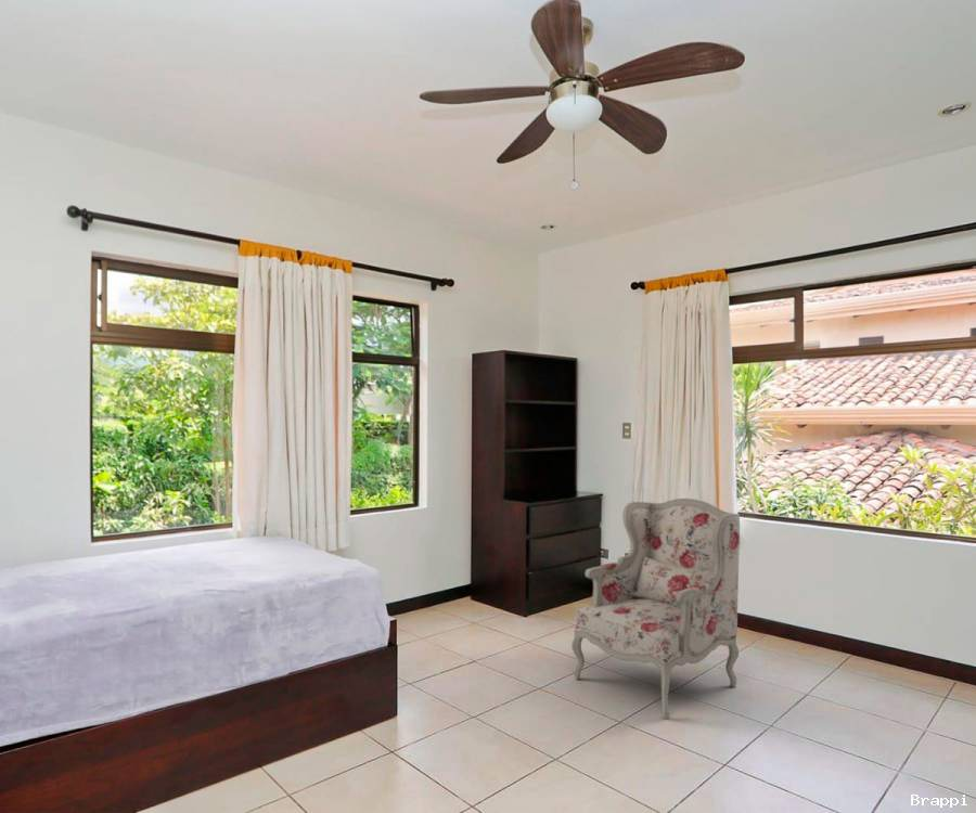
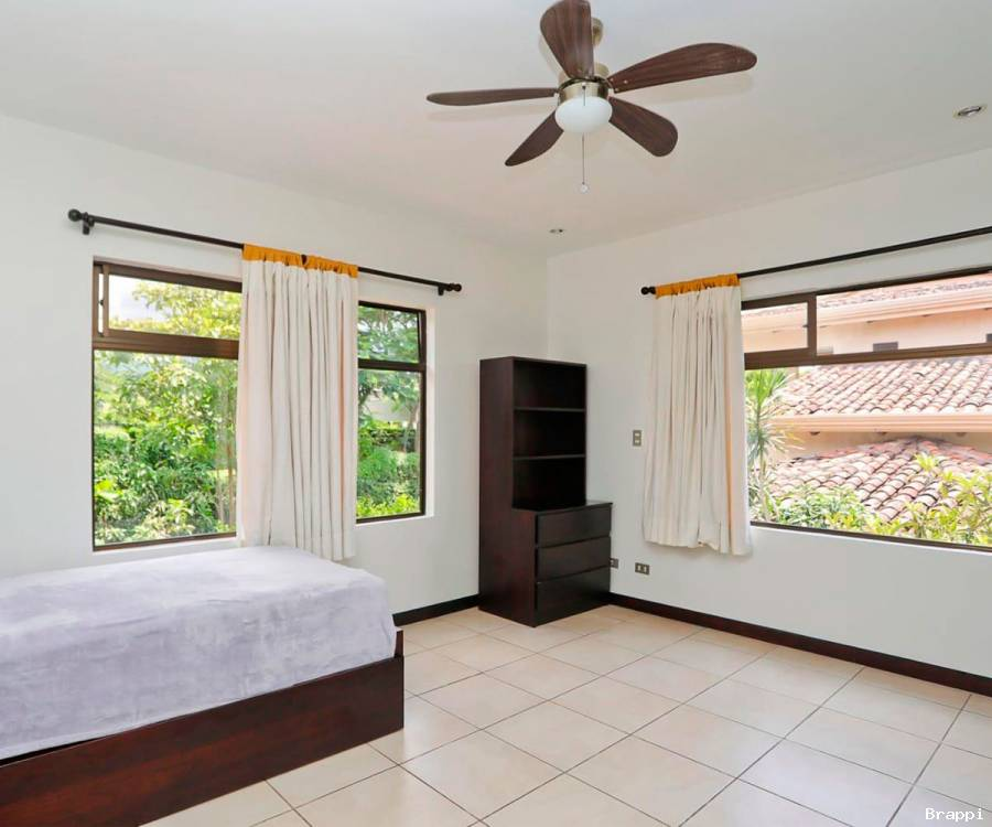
- armchair (656, 592)
